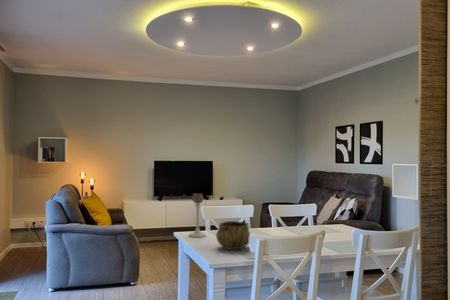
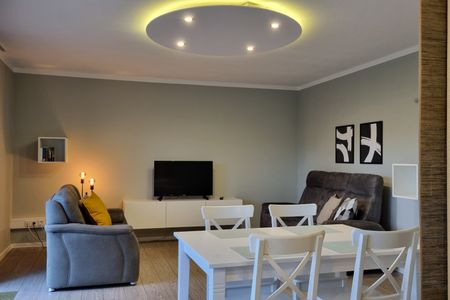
- decorative bowl (233, 235)
- candle holder (197, 214)
